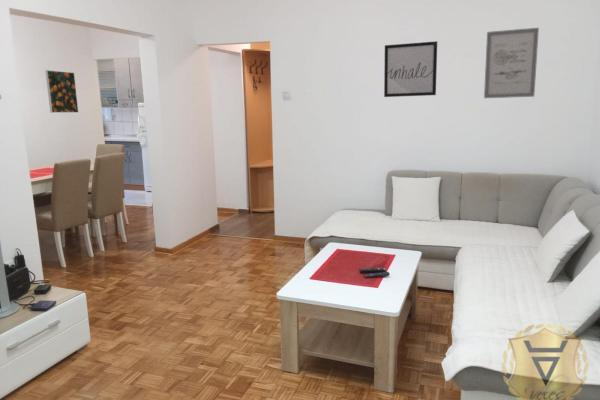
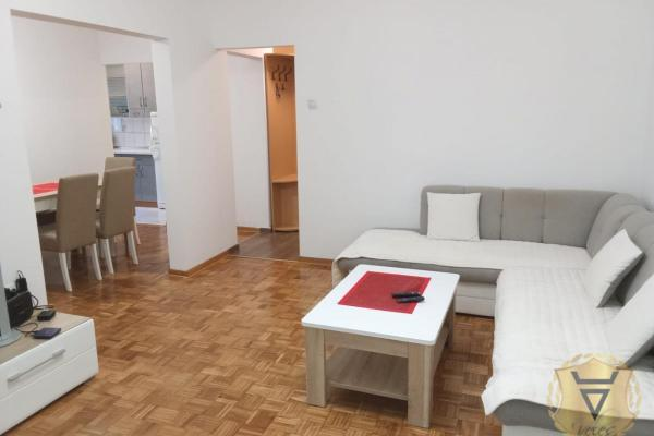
- wall art (410, 70)
- wall art (510, 64)
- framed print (62, 92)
